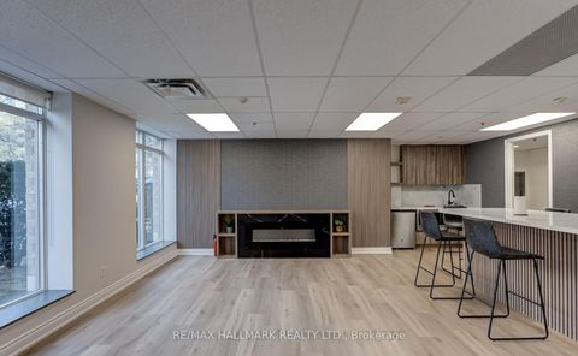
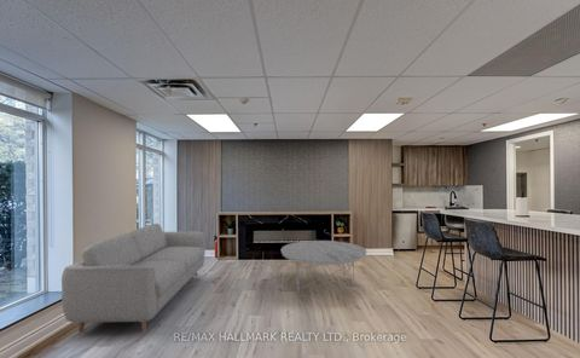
+ coffee table (323, 264)
+ sofa (151, 264)
